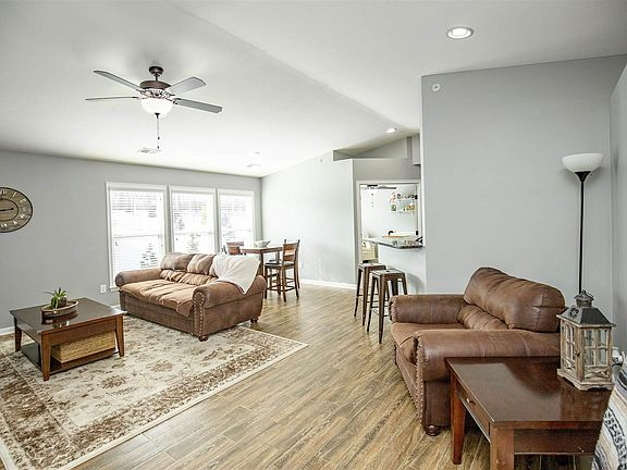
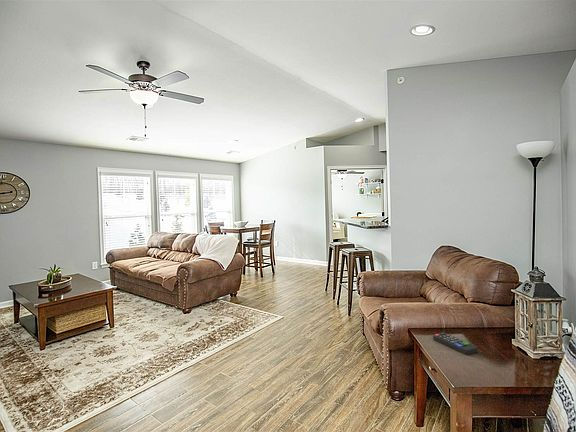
+ remote control (454, 342)
